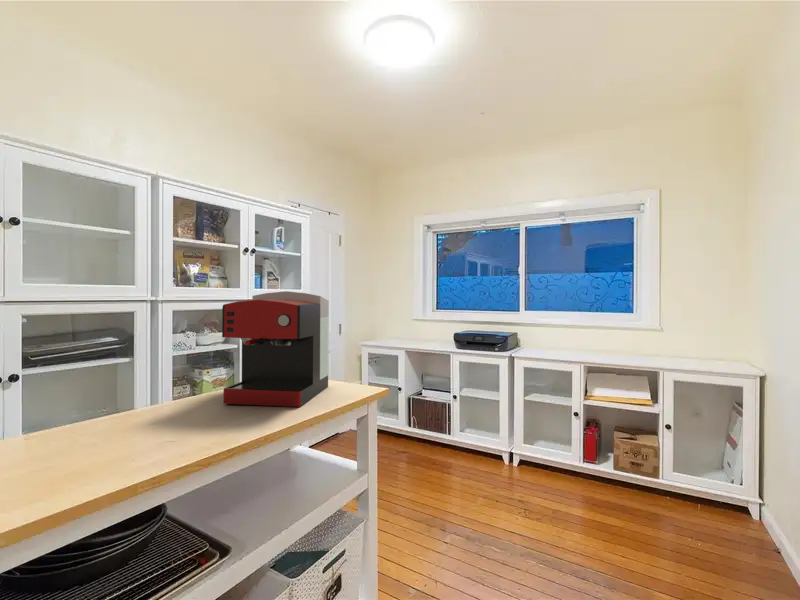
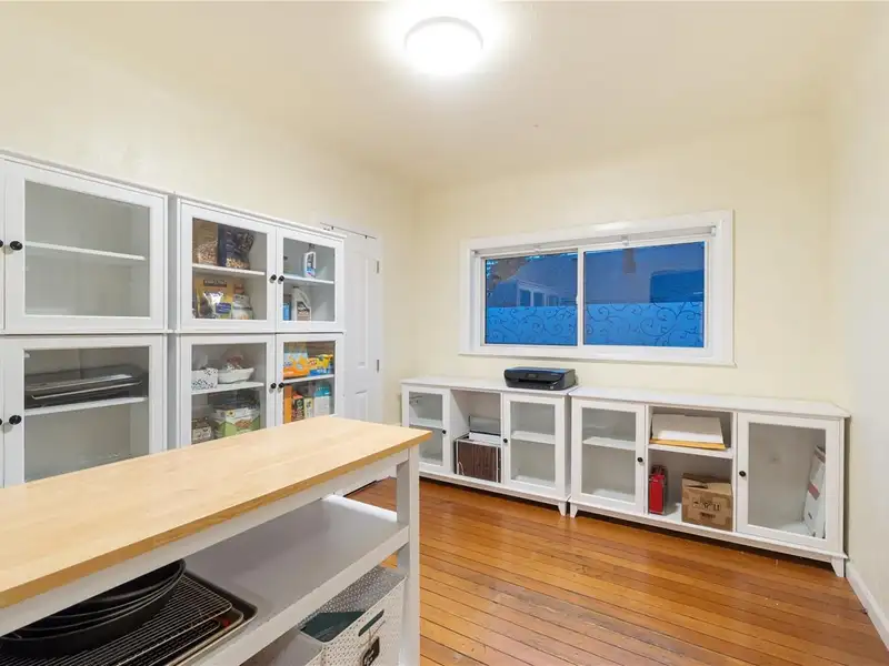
- coffee maker (274, 344)
